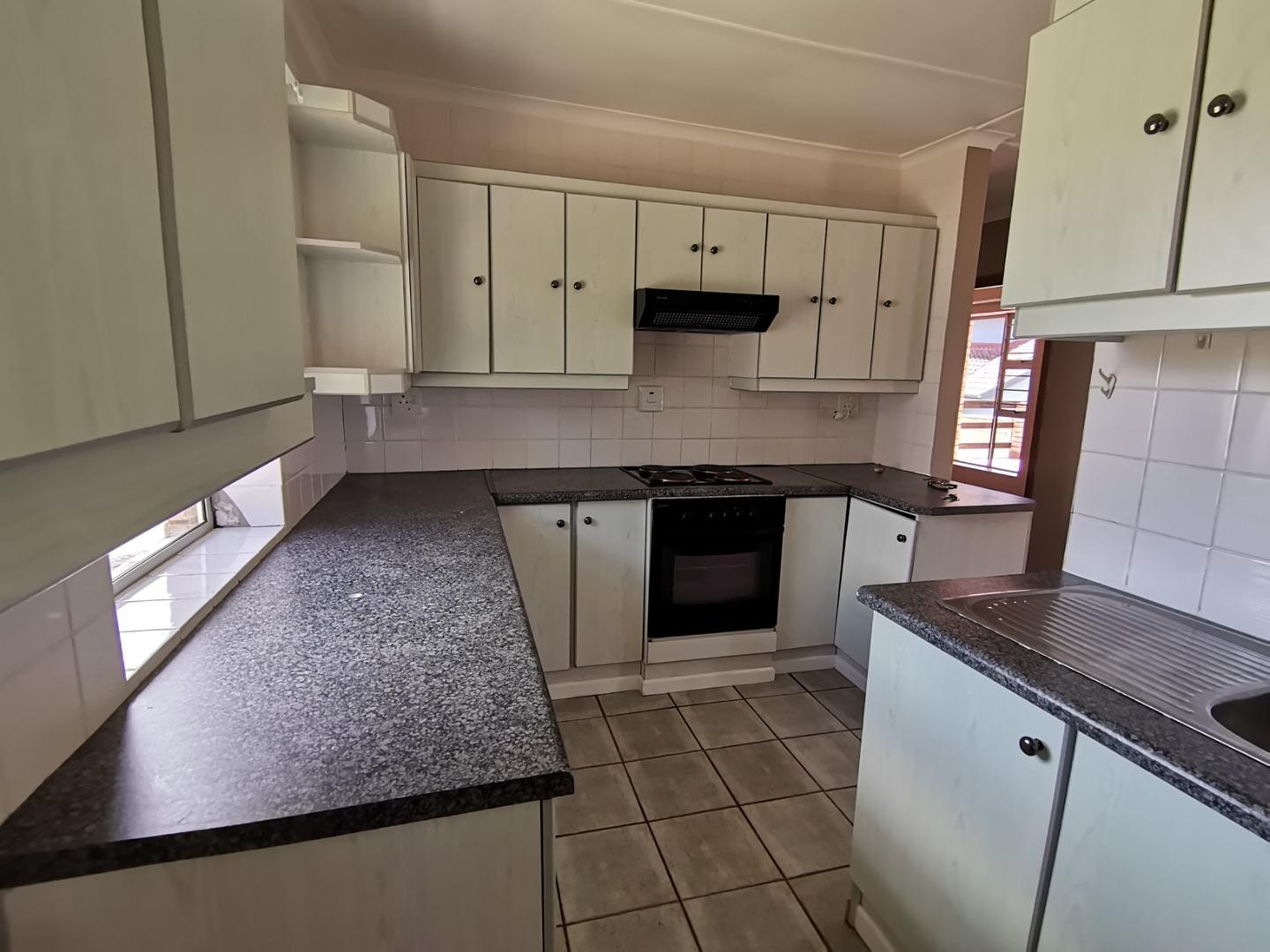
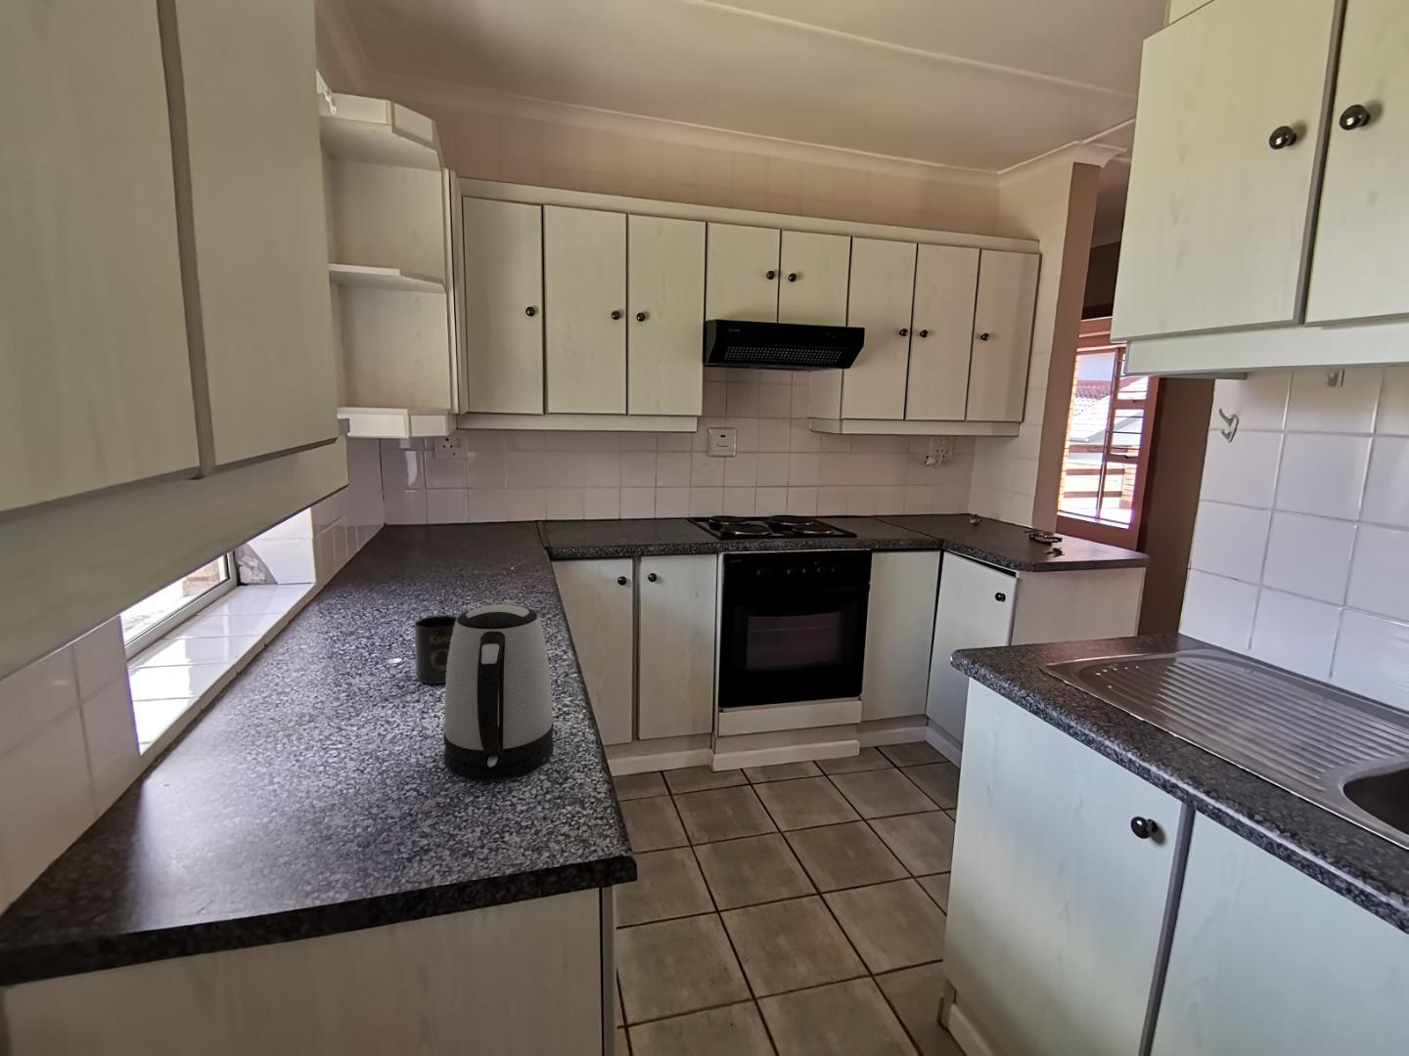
+ mug (438, 646)
+ kettle (497, 689)
